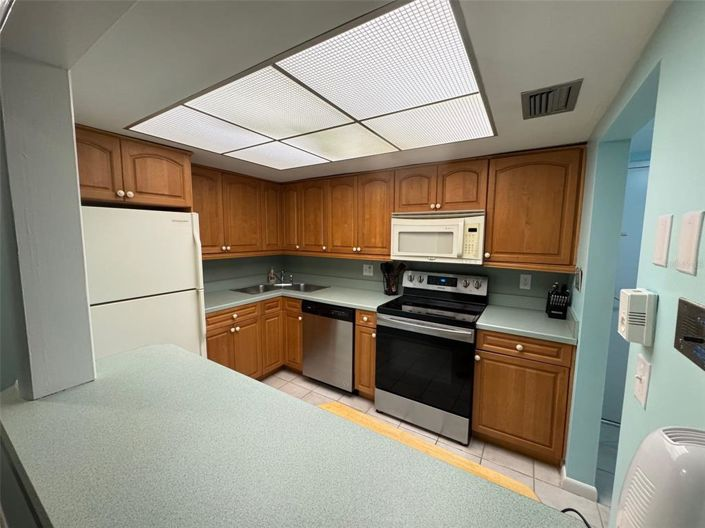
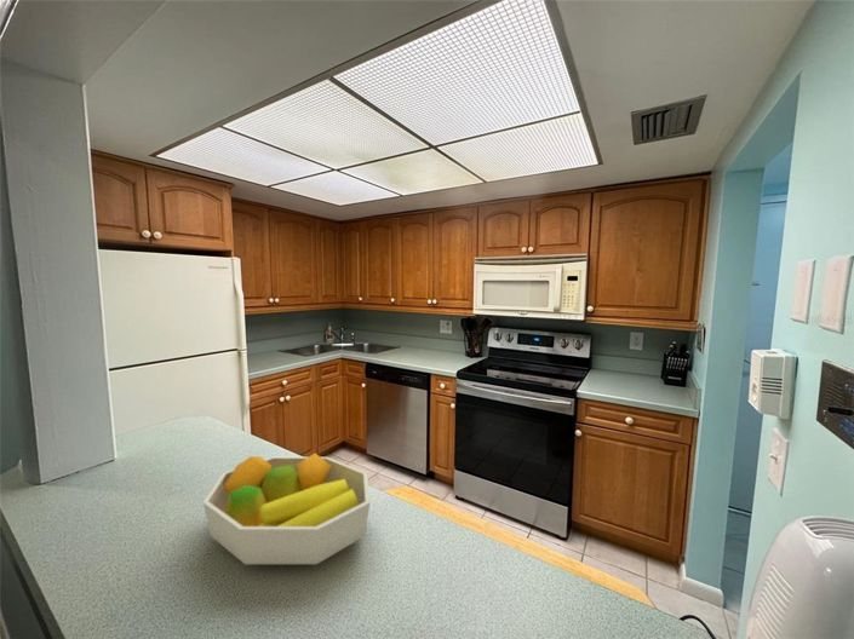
+ fruit bowl (291, 497)
